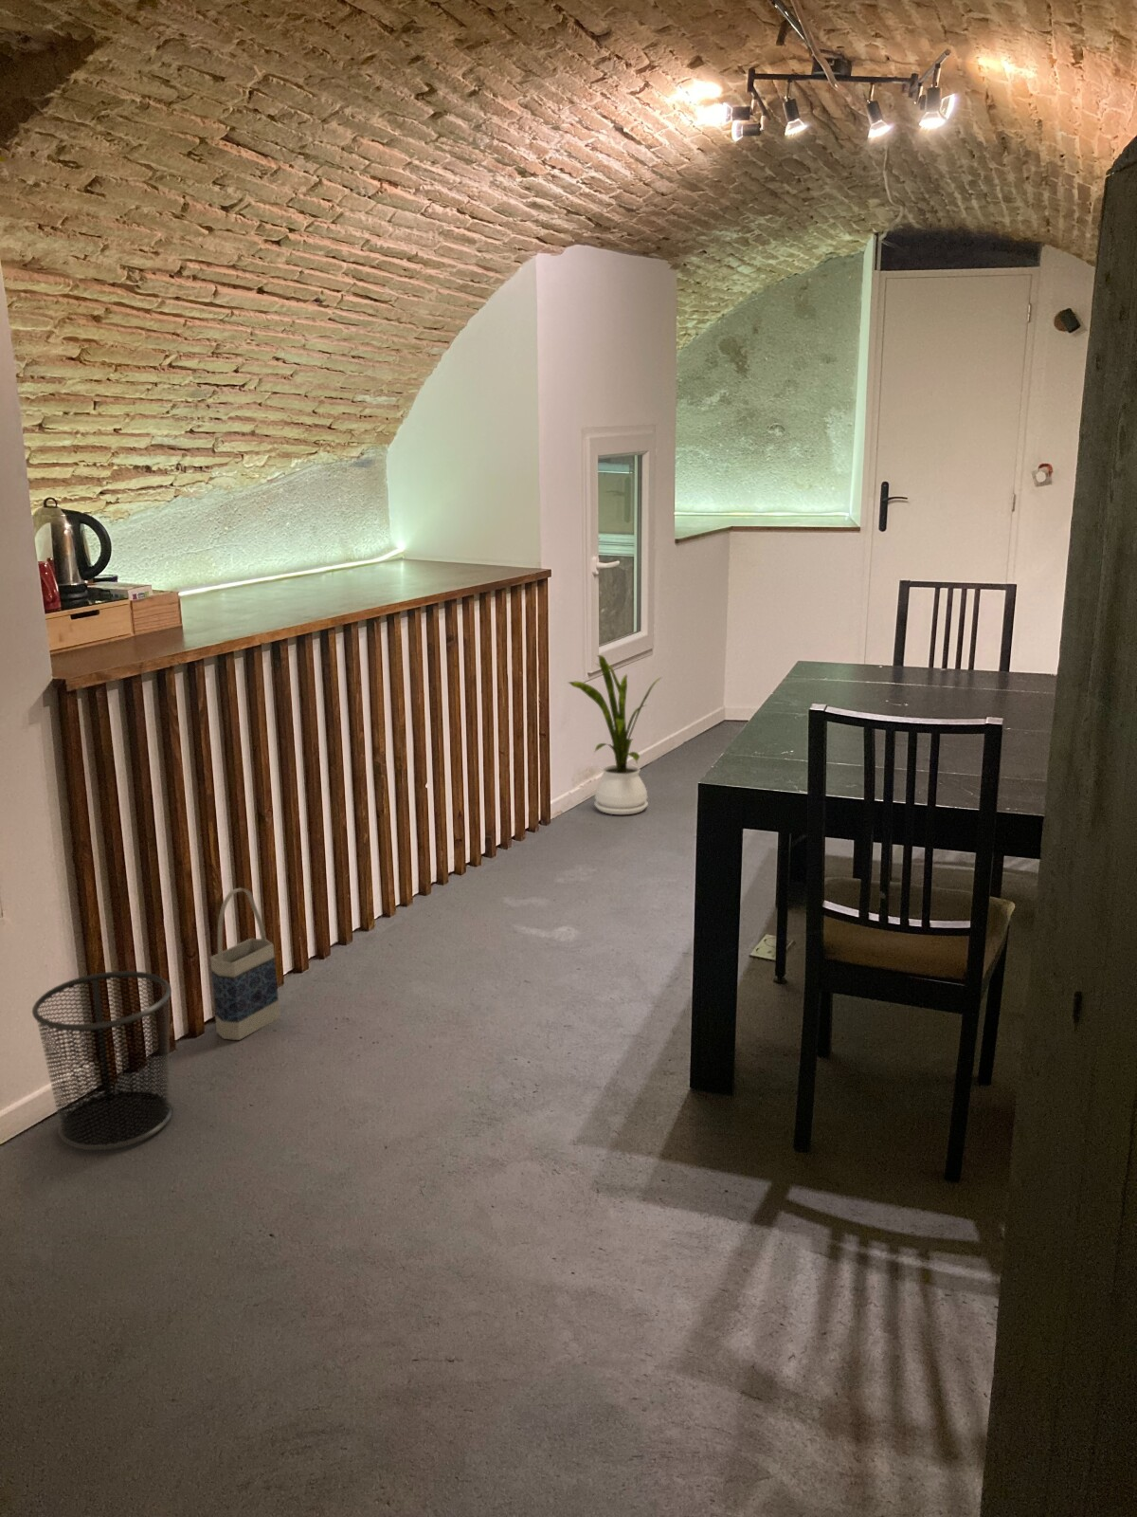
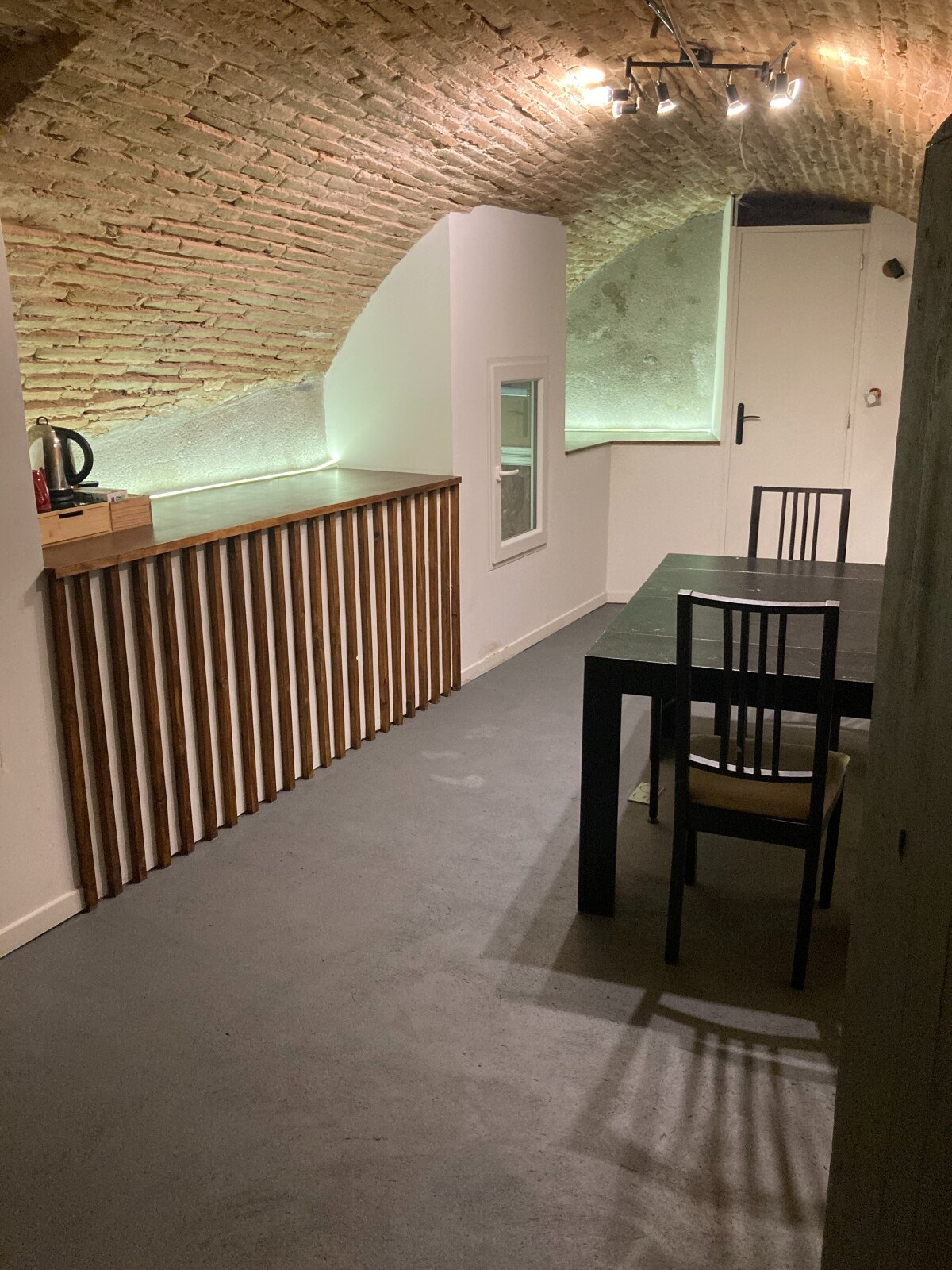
- bag (242, 958)
- house plant (616, 729)
- waste bin (110, 1060)
